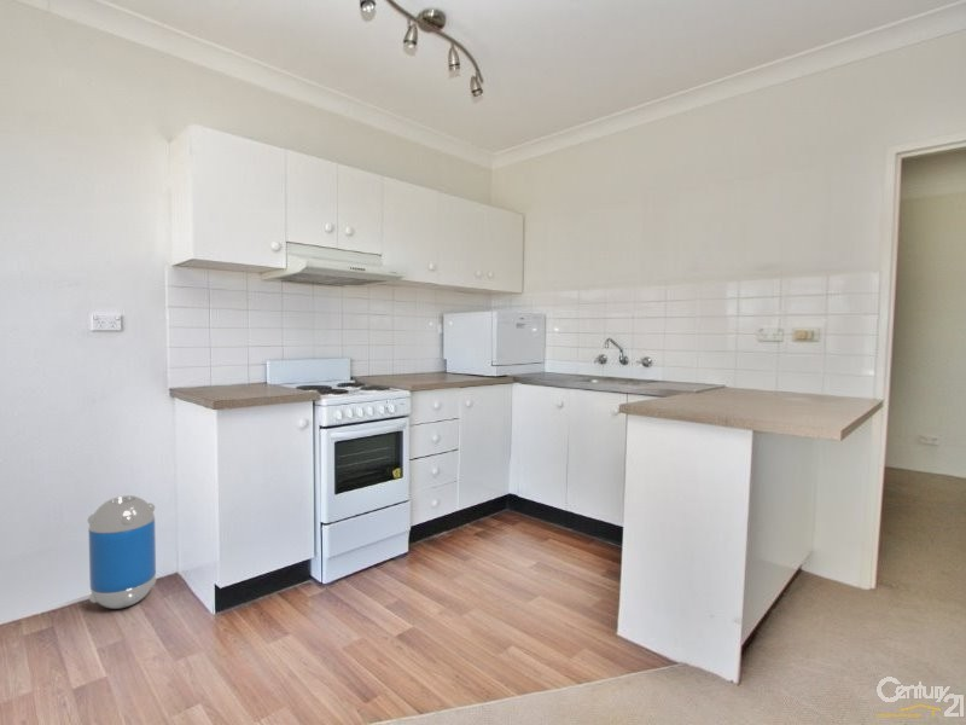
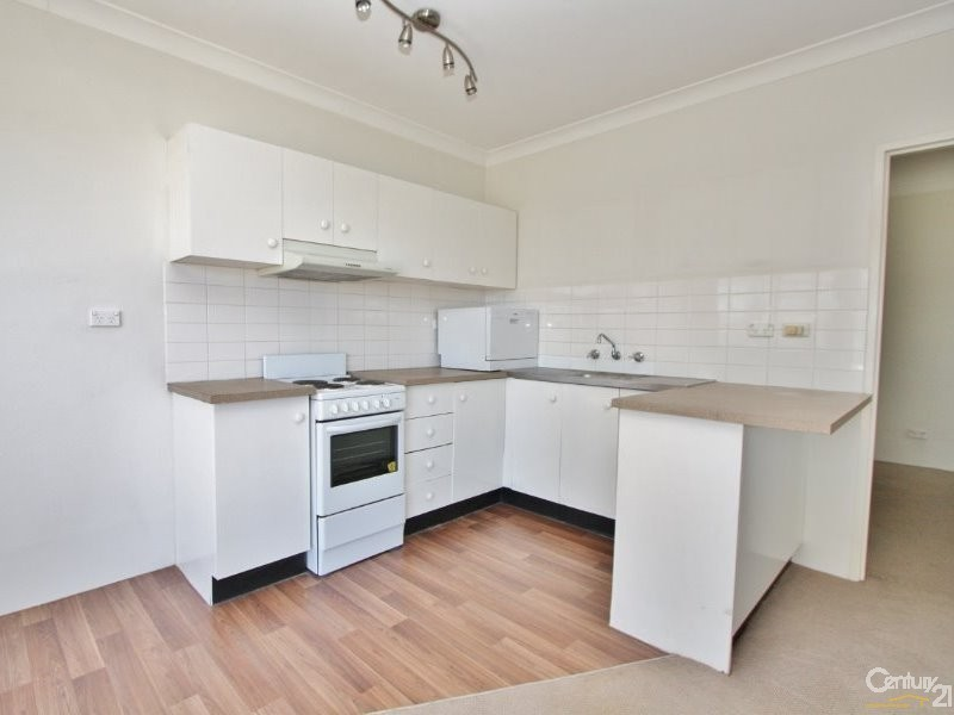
- trash can (123, 551)
